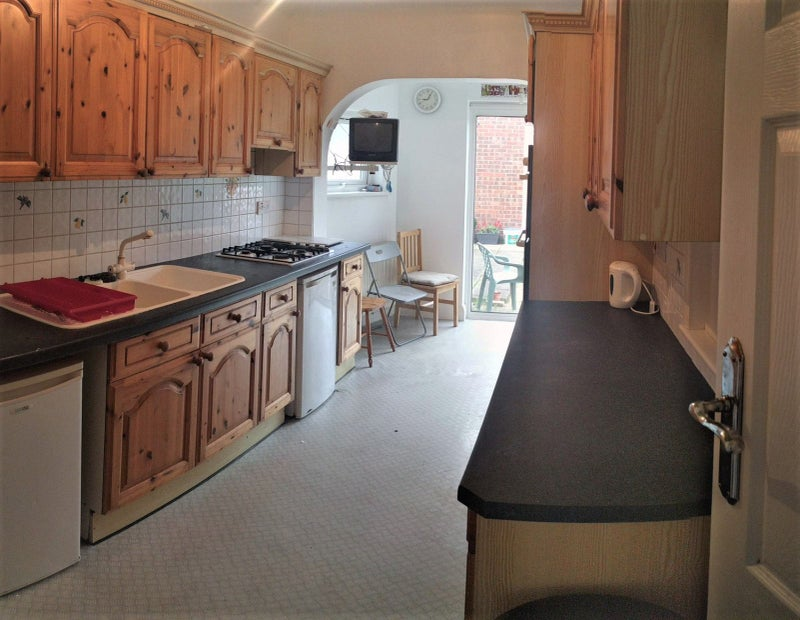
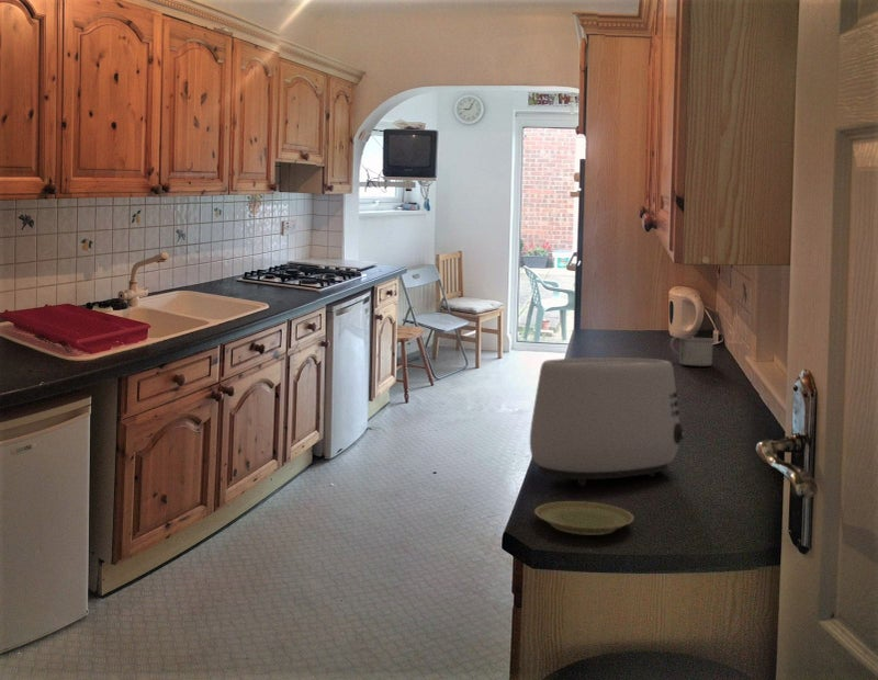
+ plate (583, 519)
+ mug (694, 350)
+ toaster (608, 419)
